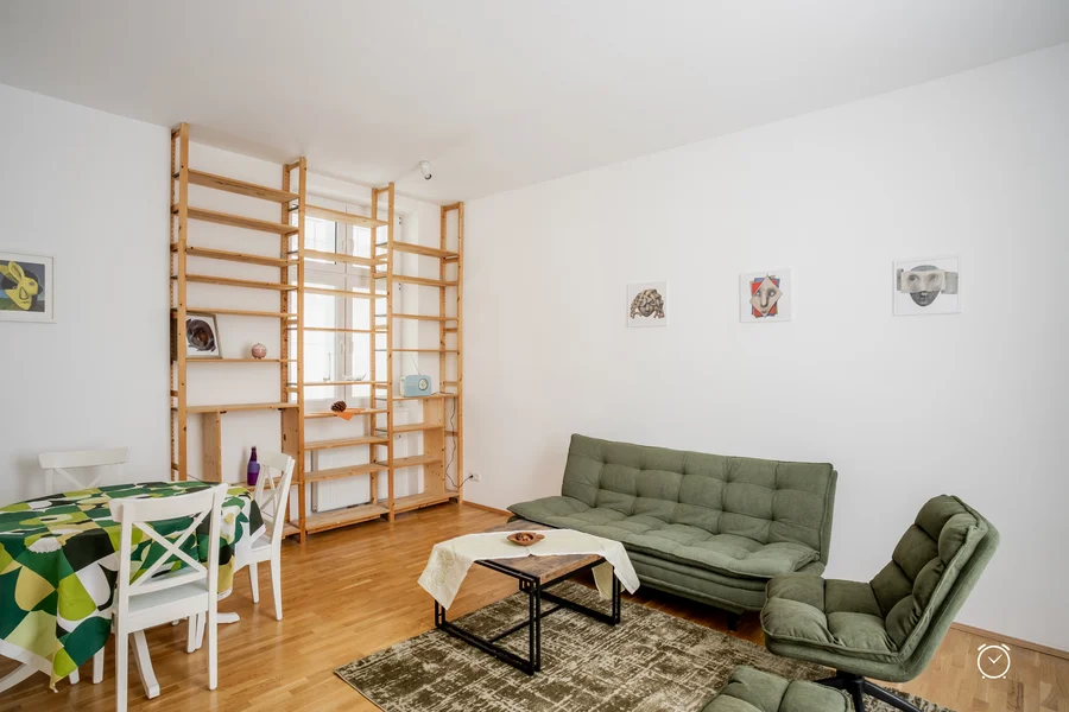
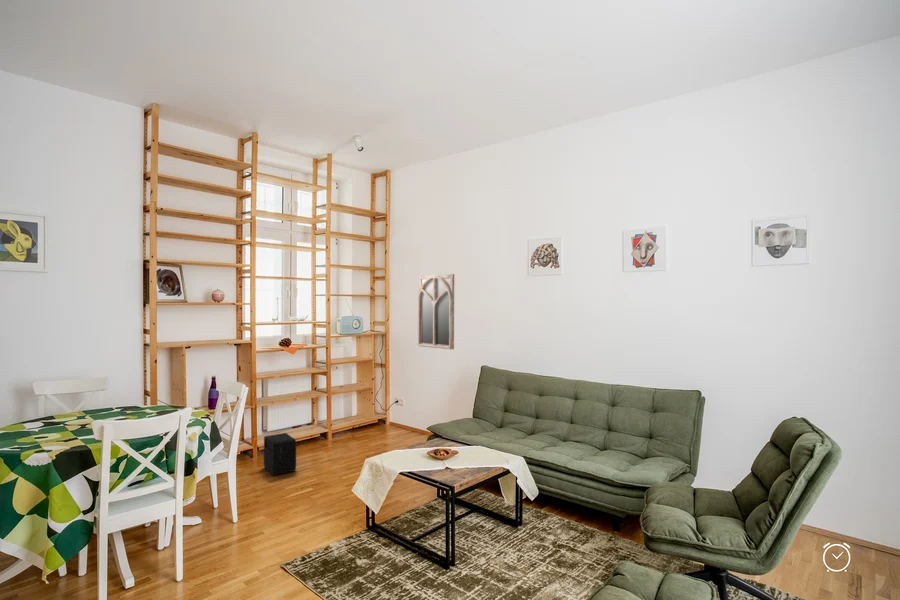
+ air purifier (280, 453)
+ home mirror (435, 311)
